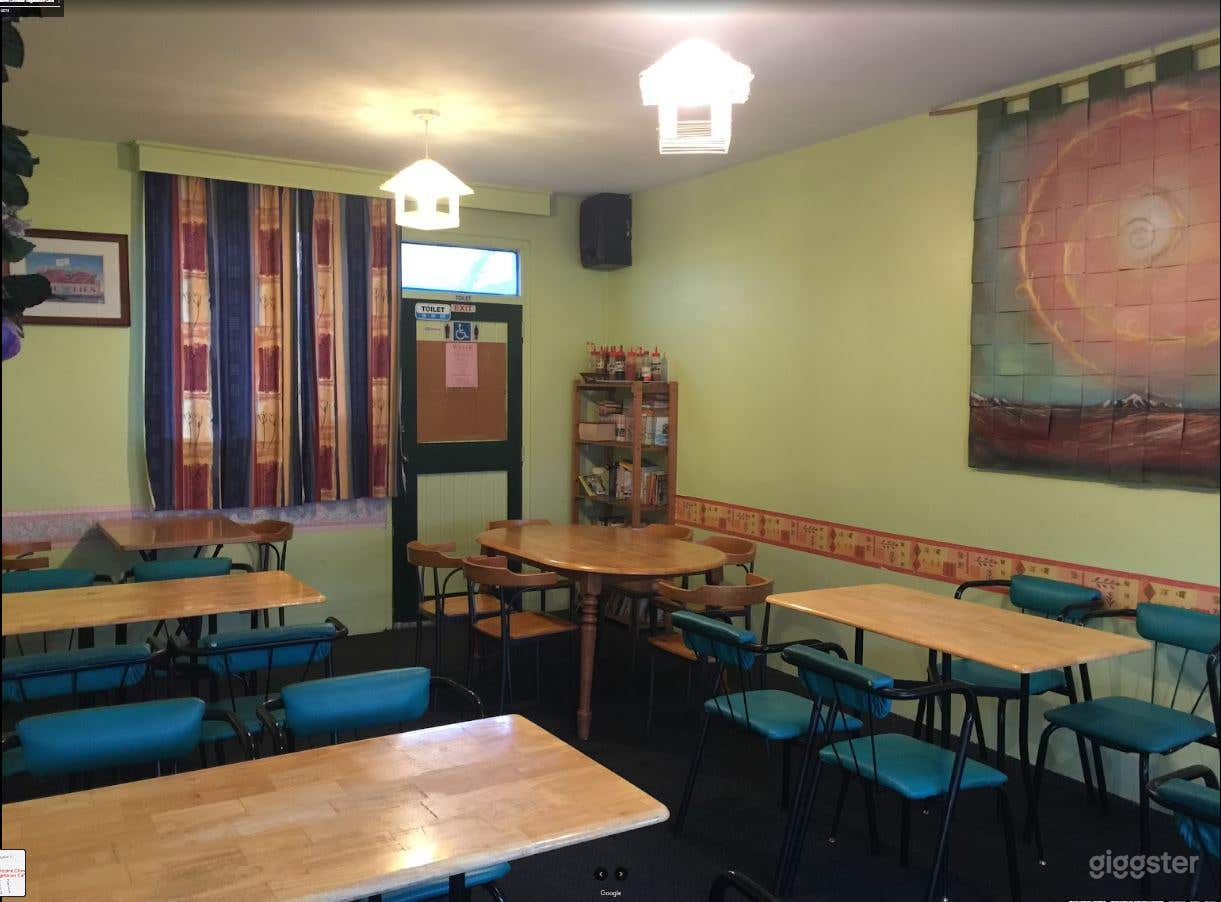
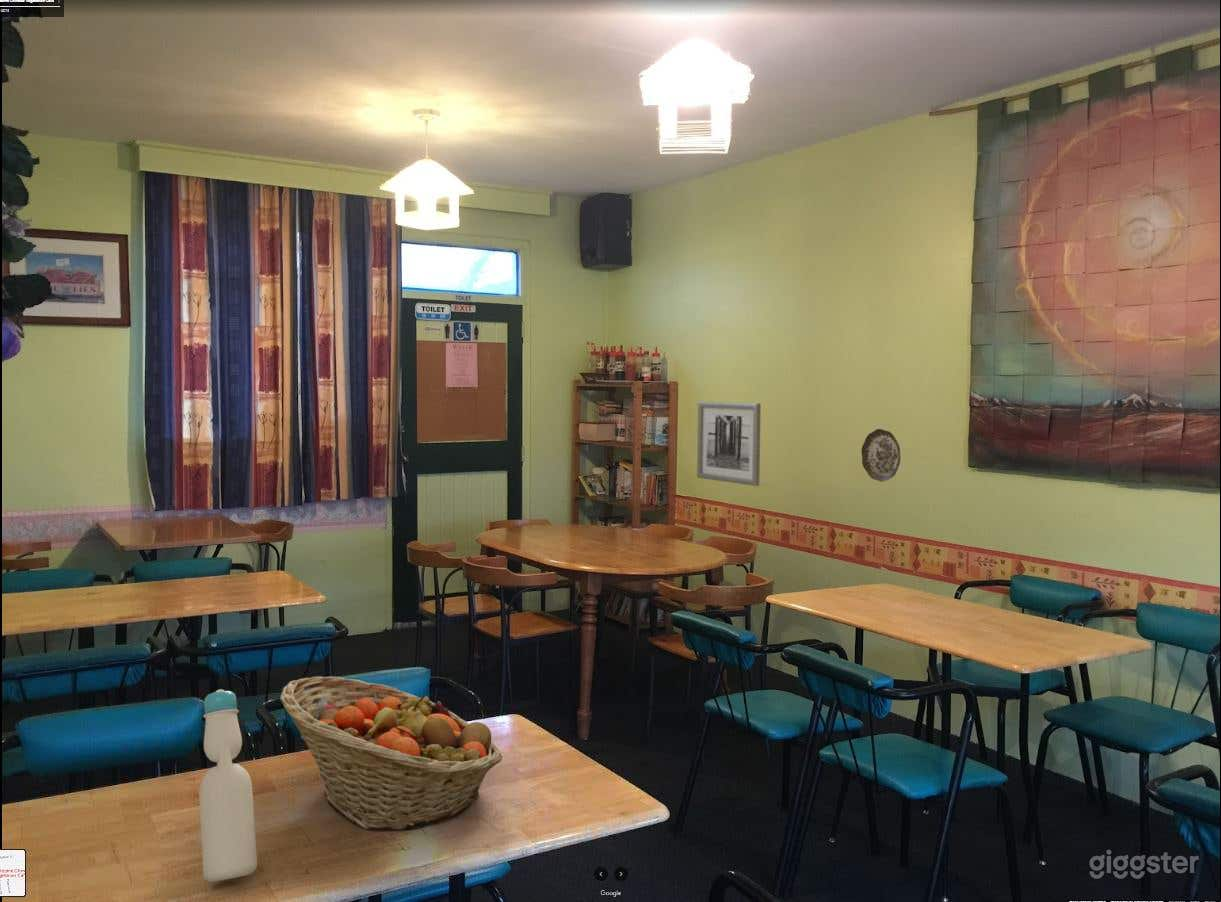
+ bottle (225, 785)
+ wall art (727, 442)
+ fruit basket (391, 740)
+ decorative plate (882, 455)
